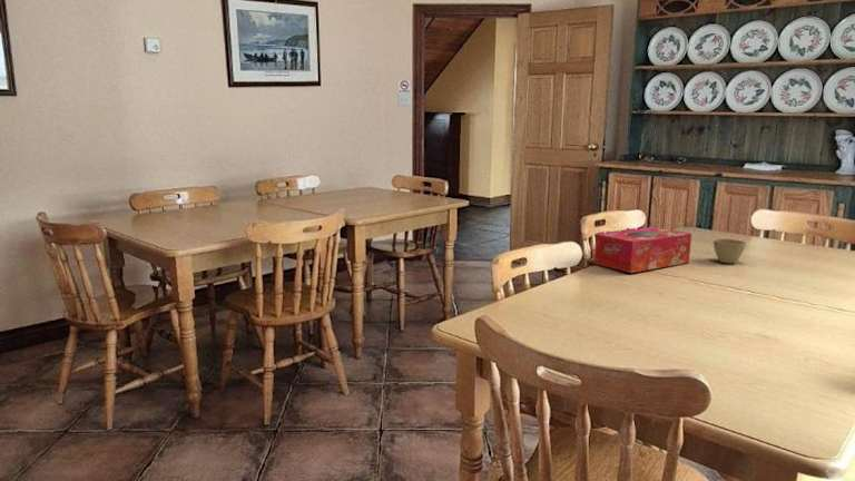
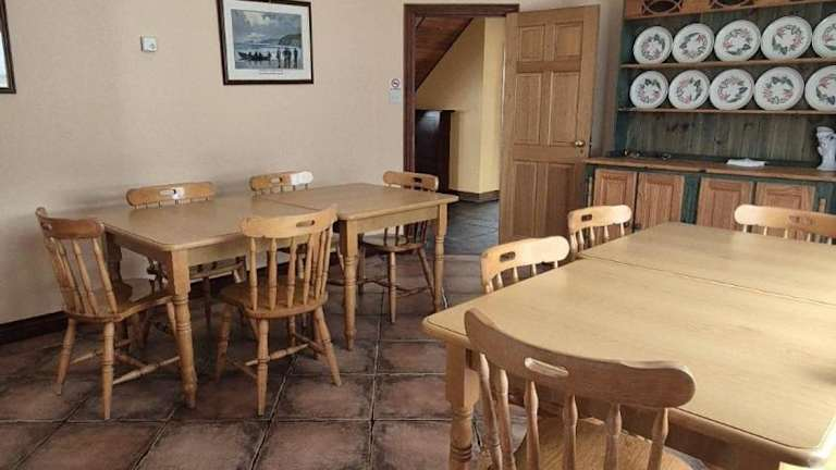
- tissue box (642, 248)
- flower pot (728, 251)
